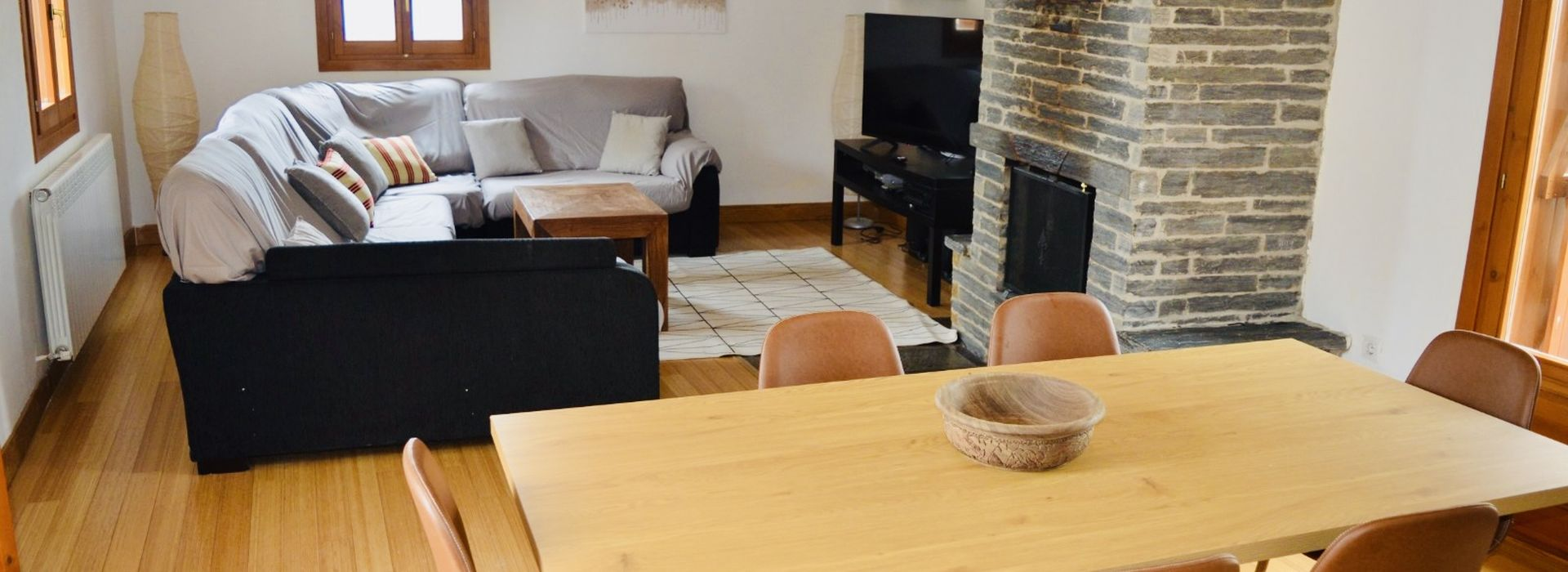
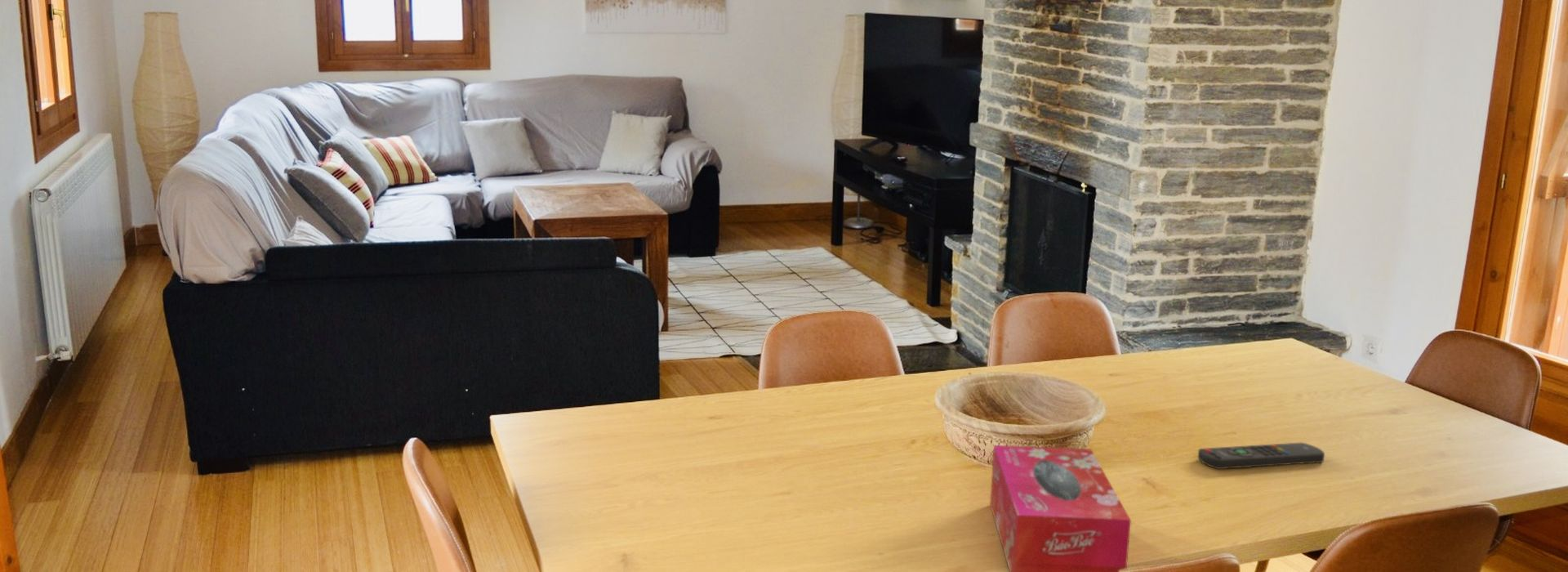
+ tissue box (1054, 512)
+ remote control (1261, 454)
